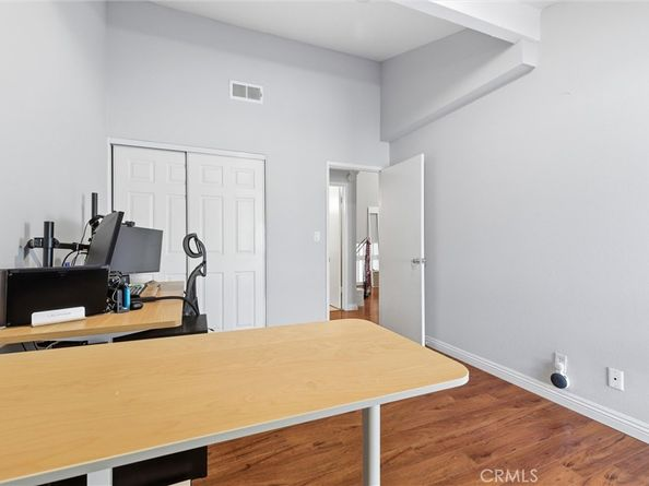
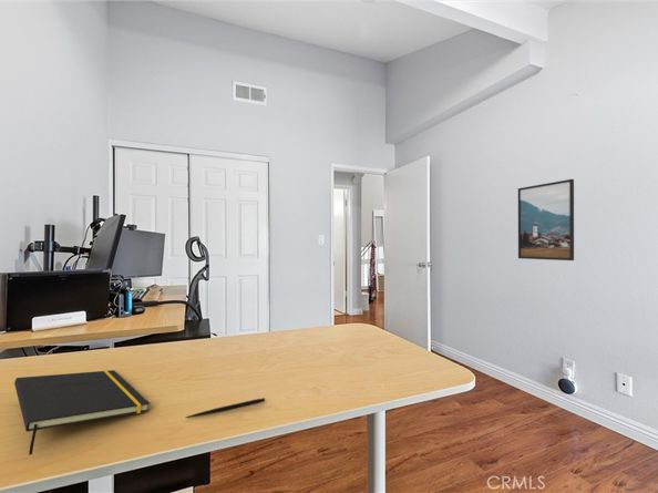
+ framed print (544, 222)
+ pen (226, 407)
+ notepad (80, 393)
